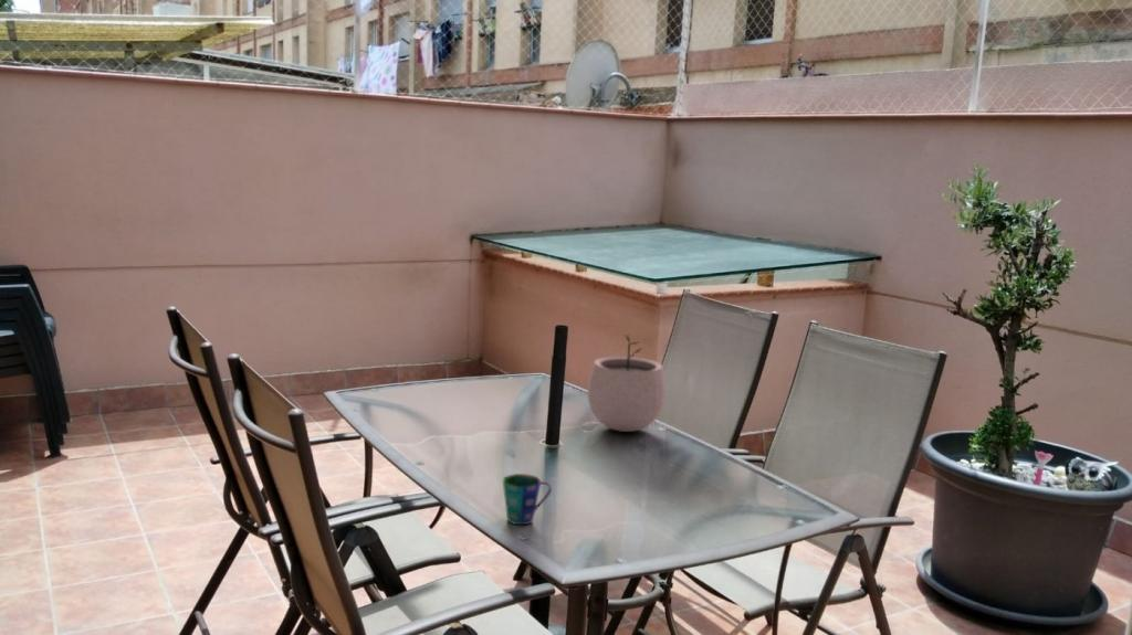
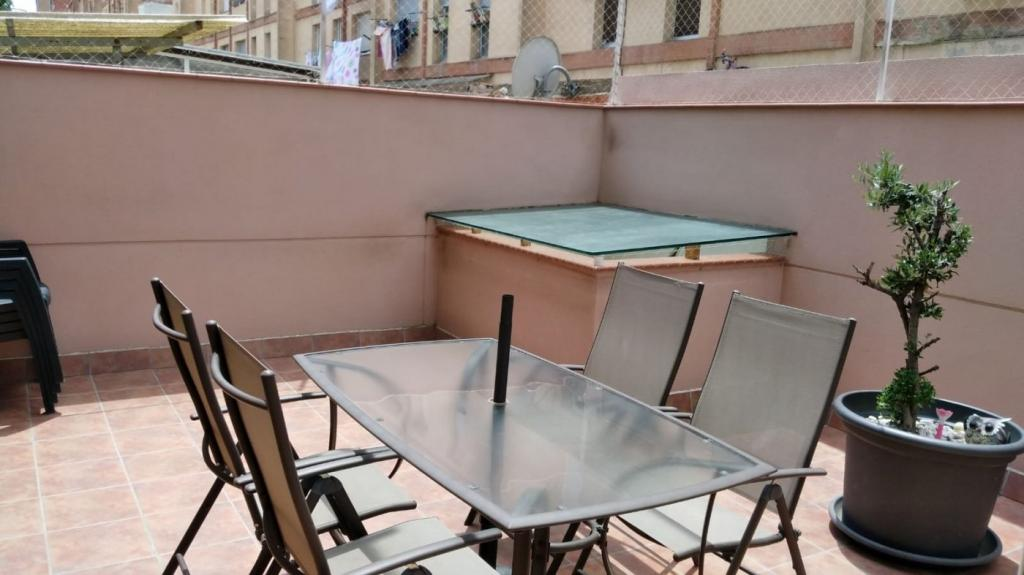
- cup (526, 499)
- plant pot (627, 381)
